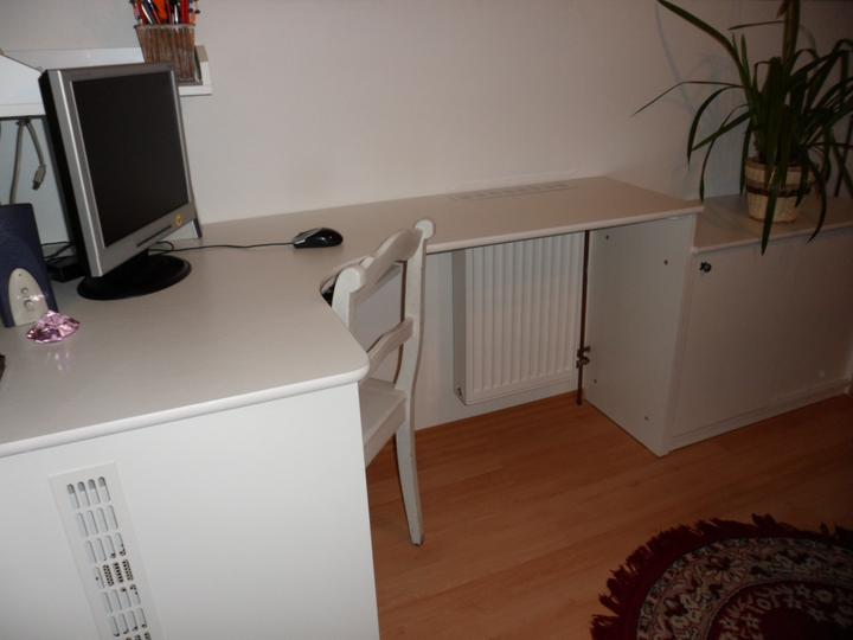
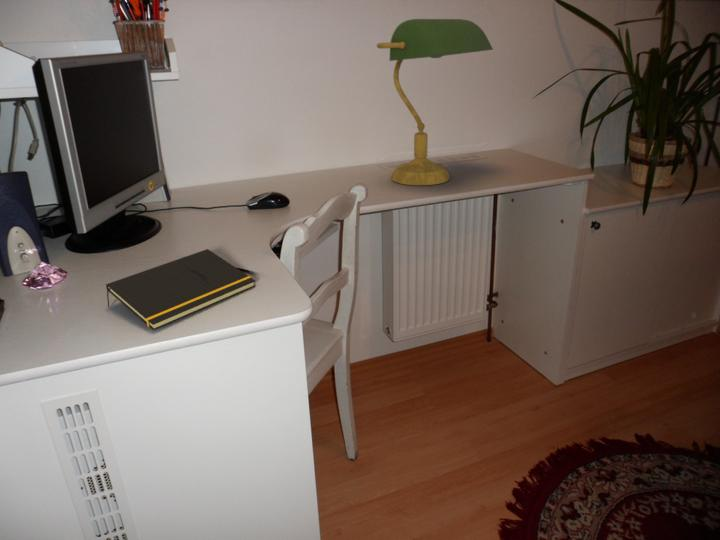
+ notepad (183, 285)
+ desk lamp (415, 110)
